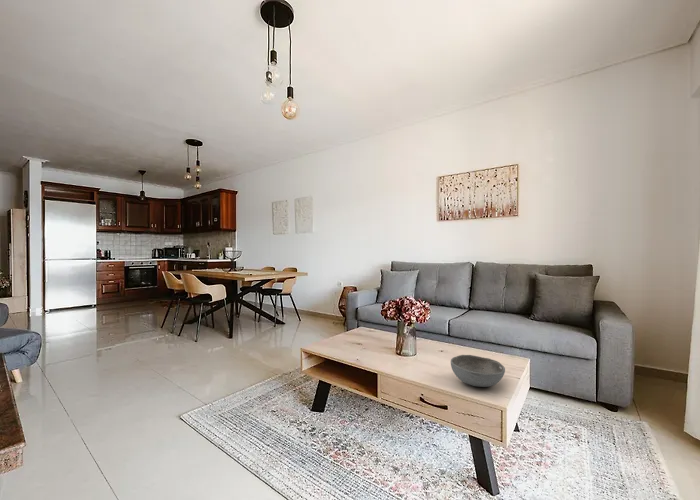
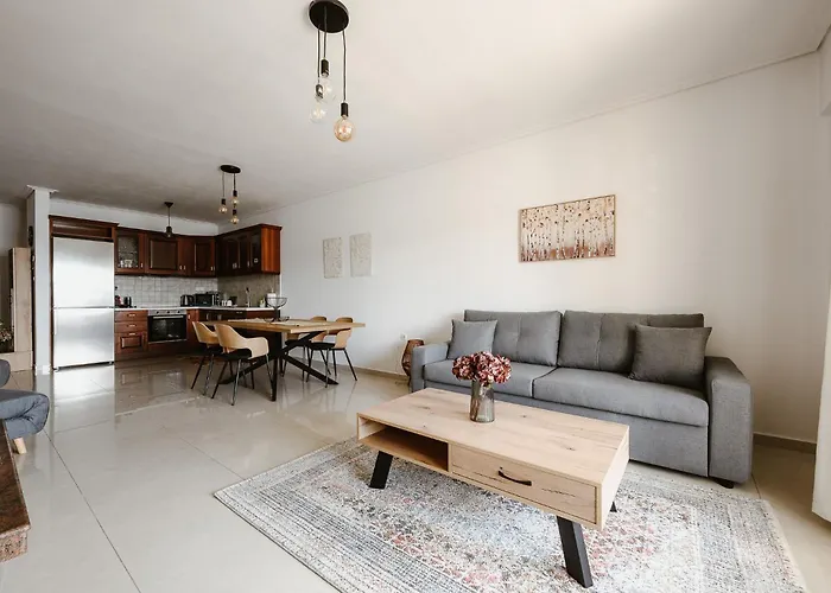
- bowl (476, 372)
